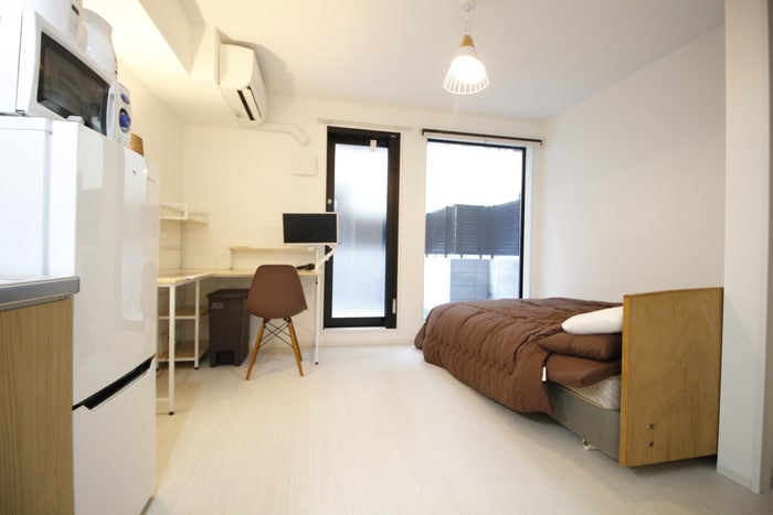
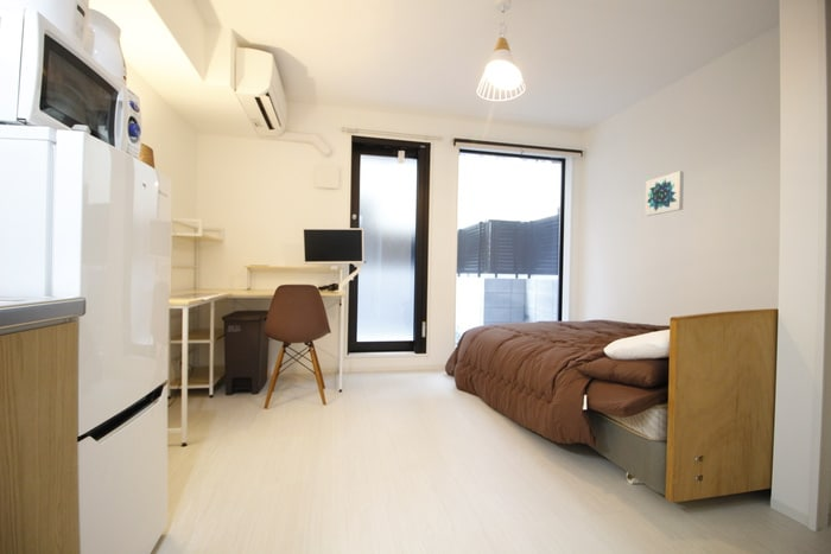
+ wall art (662, 195)
